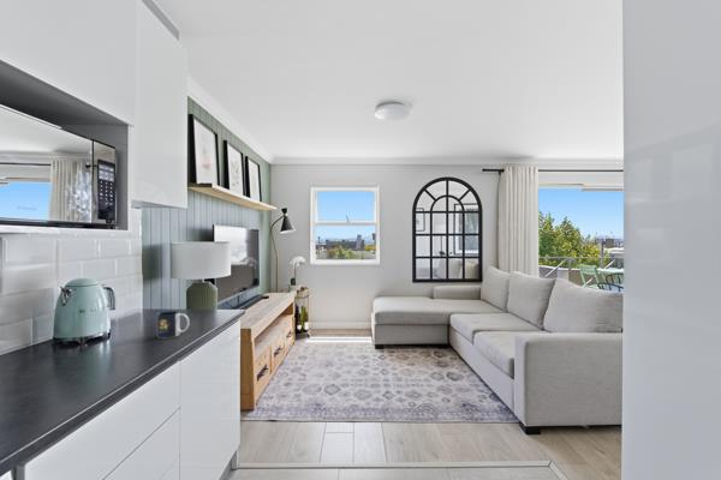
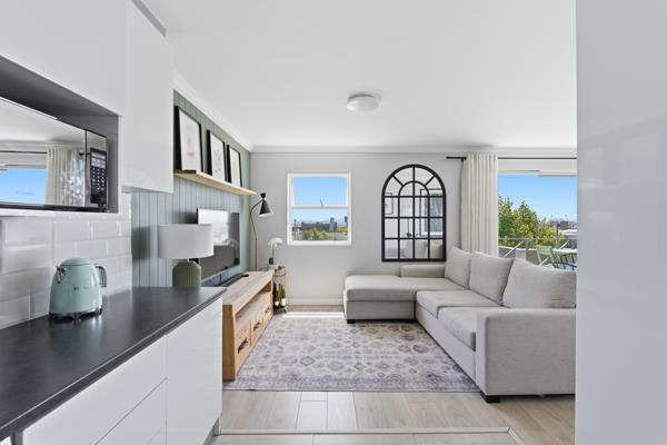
- mug (173, 323)
